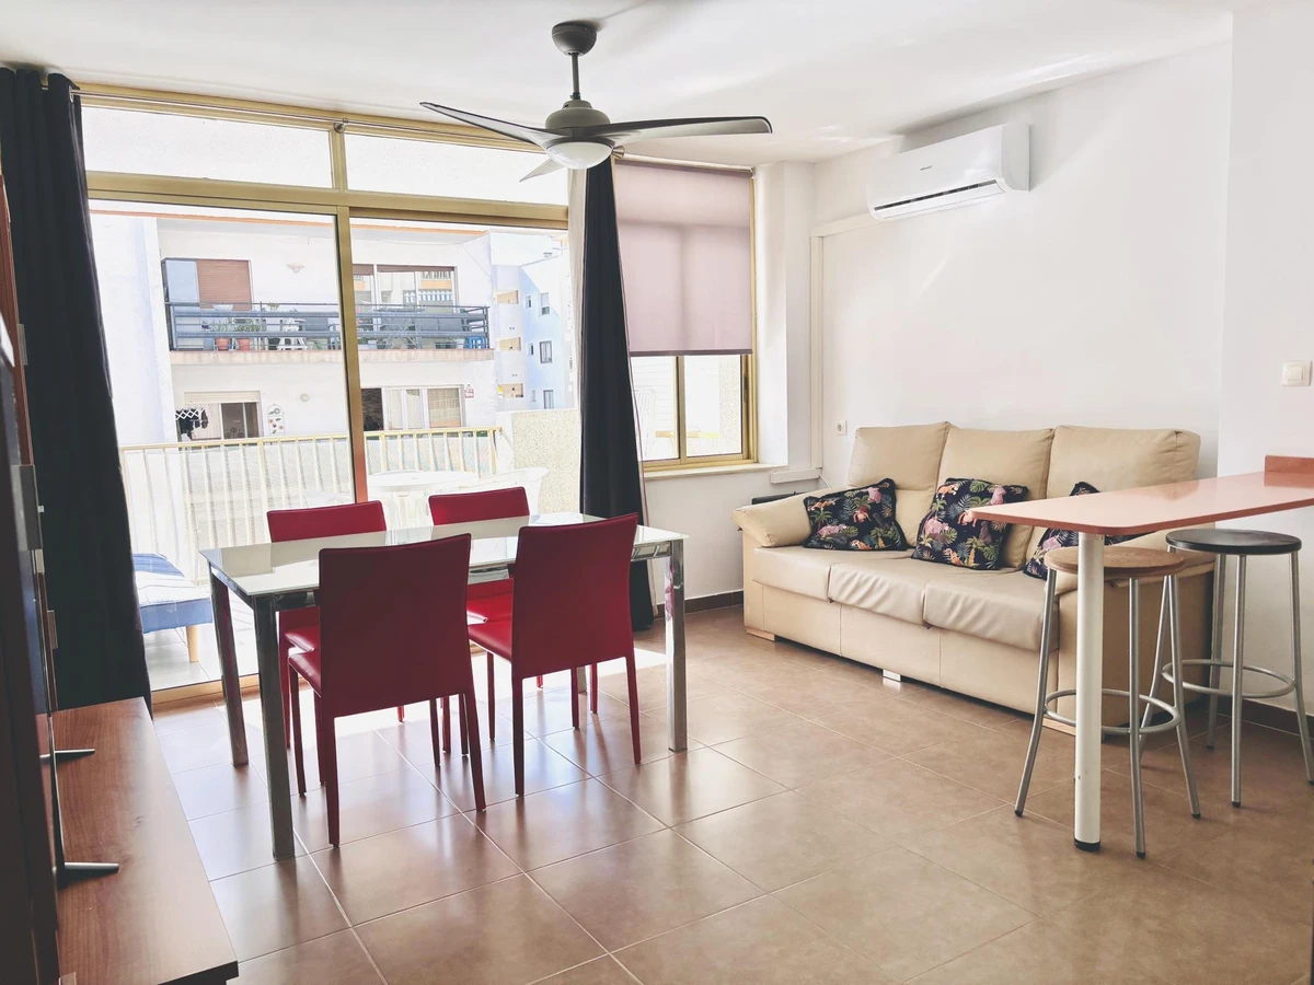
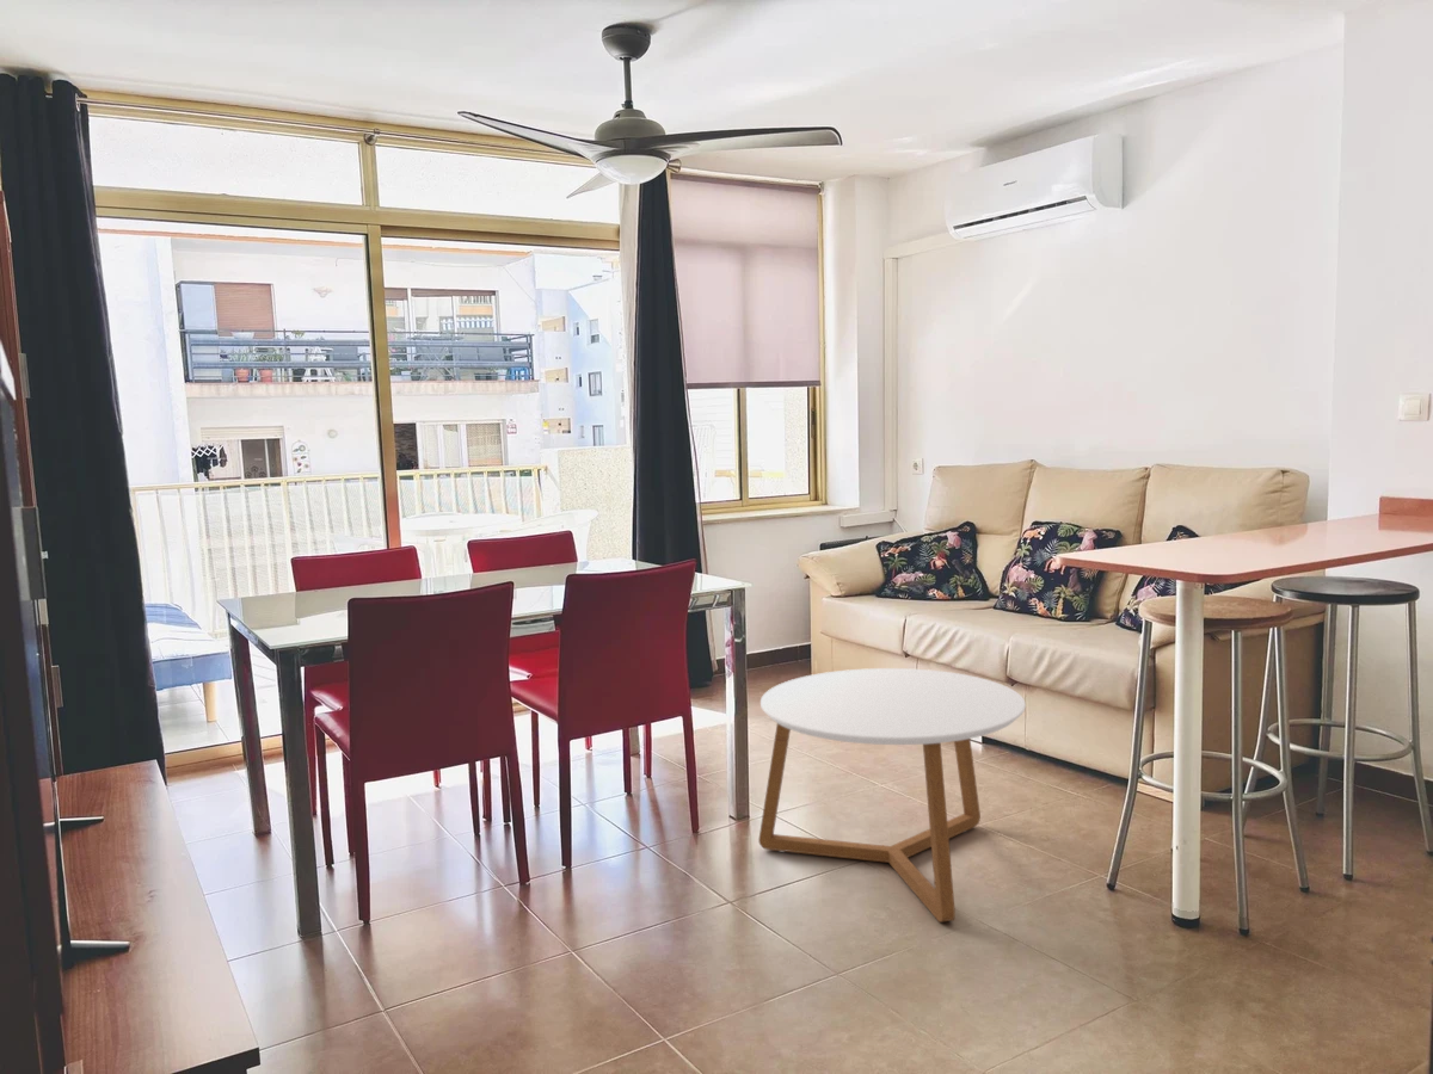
+ coffee table (925, 780)
